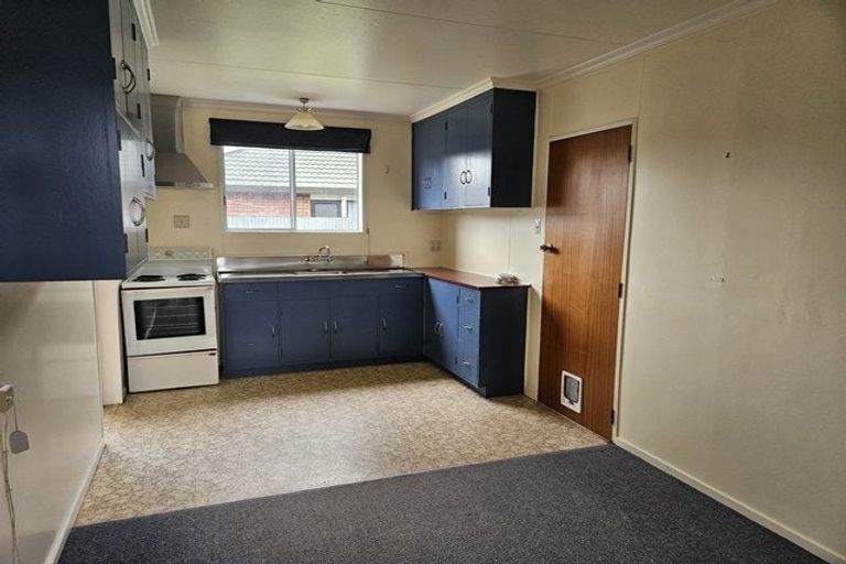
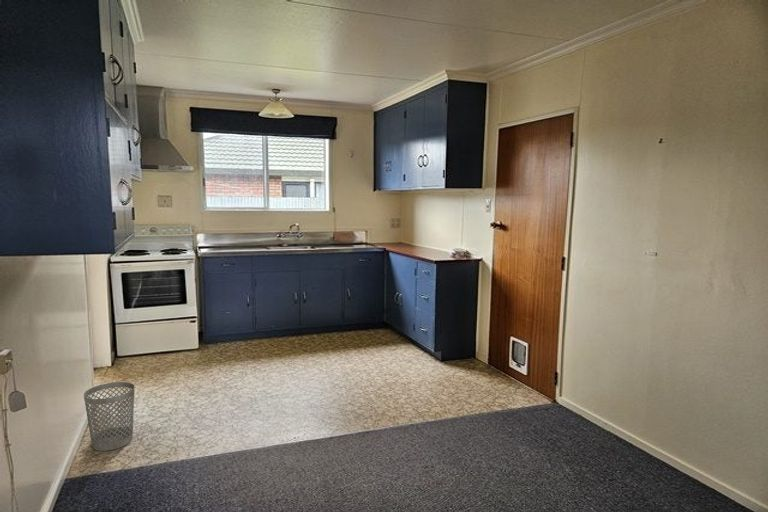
+ wastebasket (111, 416)
